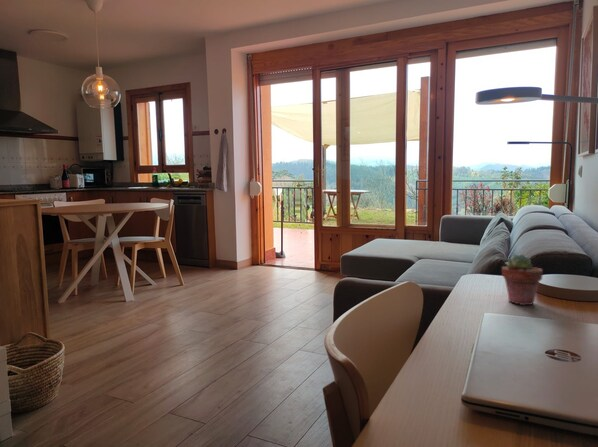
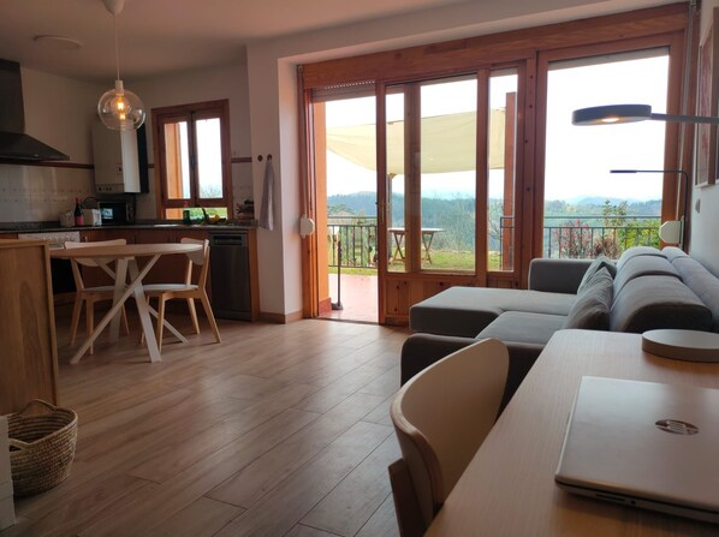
- potted succulent (521, 278)
